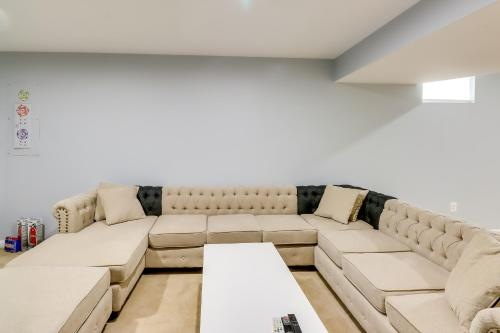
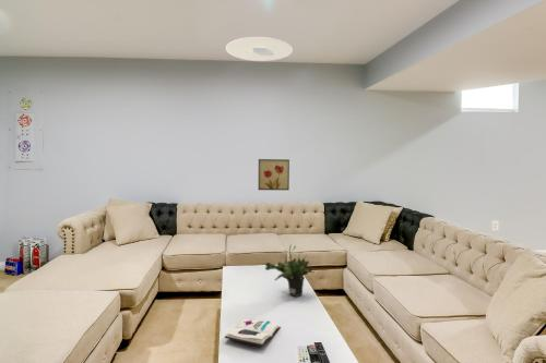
+ wall art (273, 174)
+ potted plant (288, 269)
+ book (253, 330)
+ ceiling light (259, 47)
